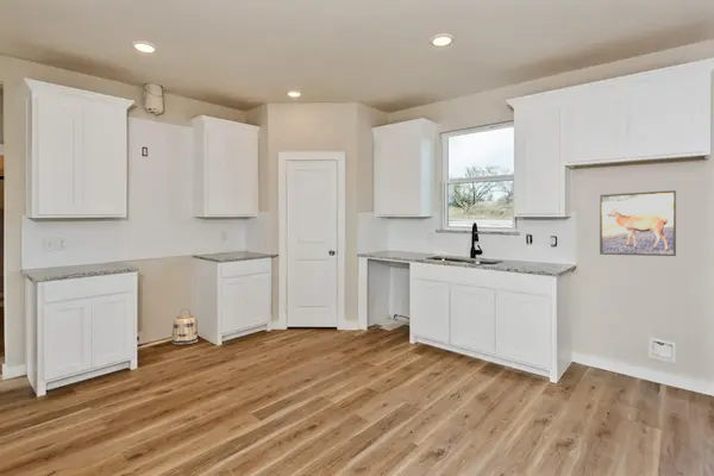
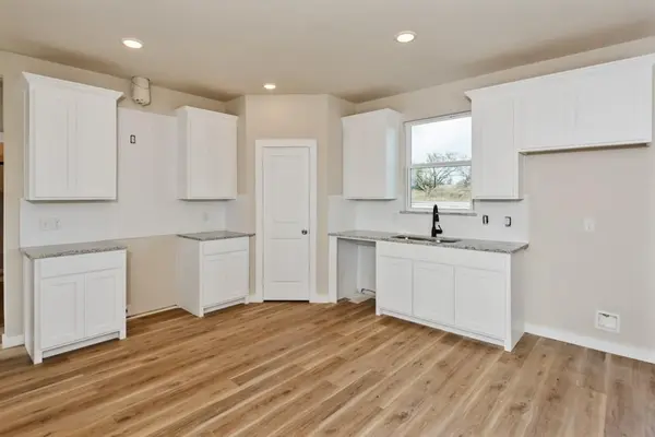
- basket (184, 325)
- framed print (635, 224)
